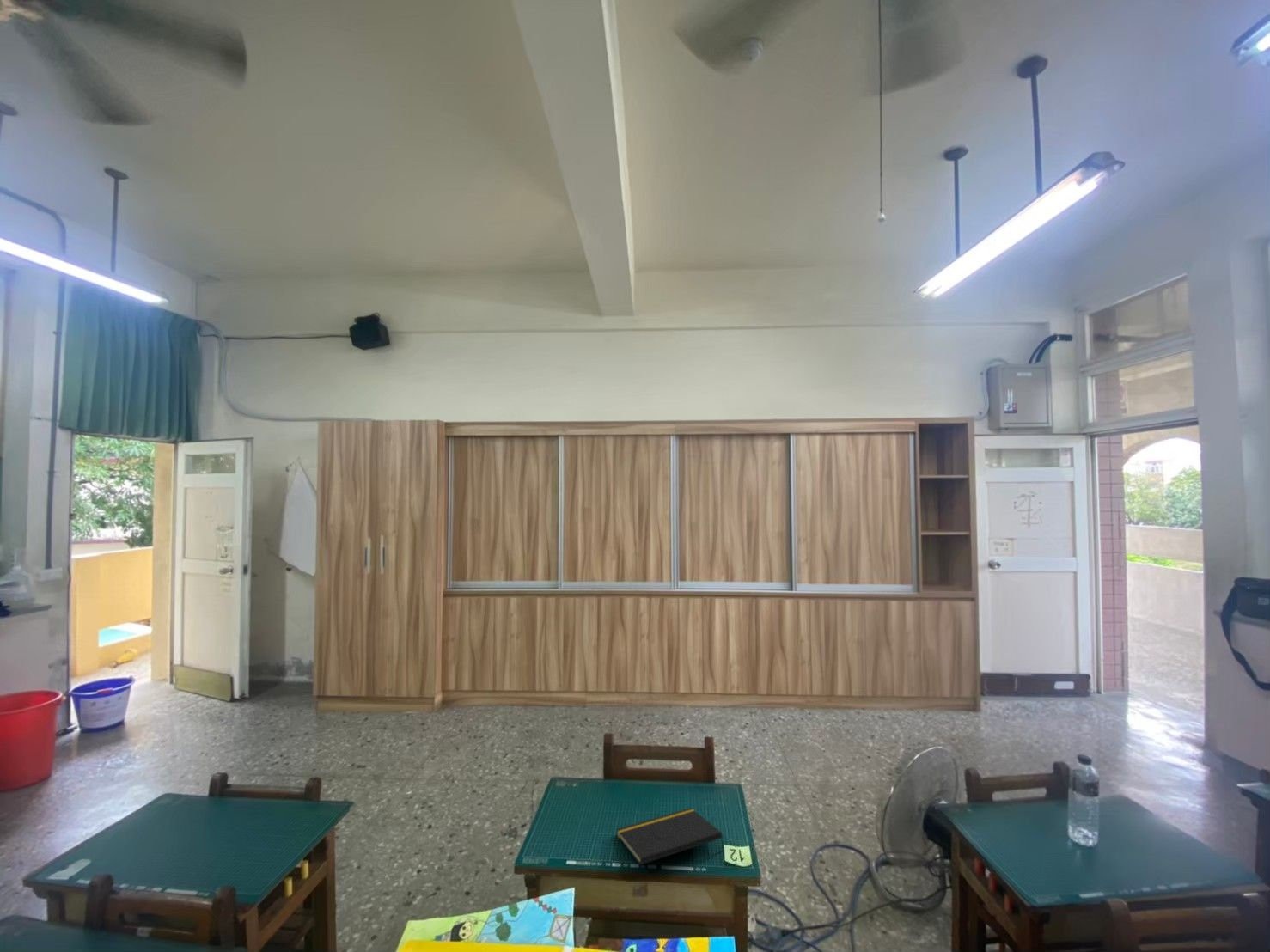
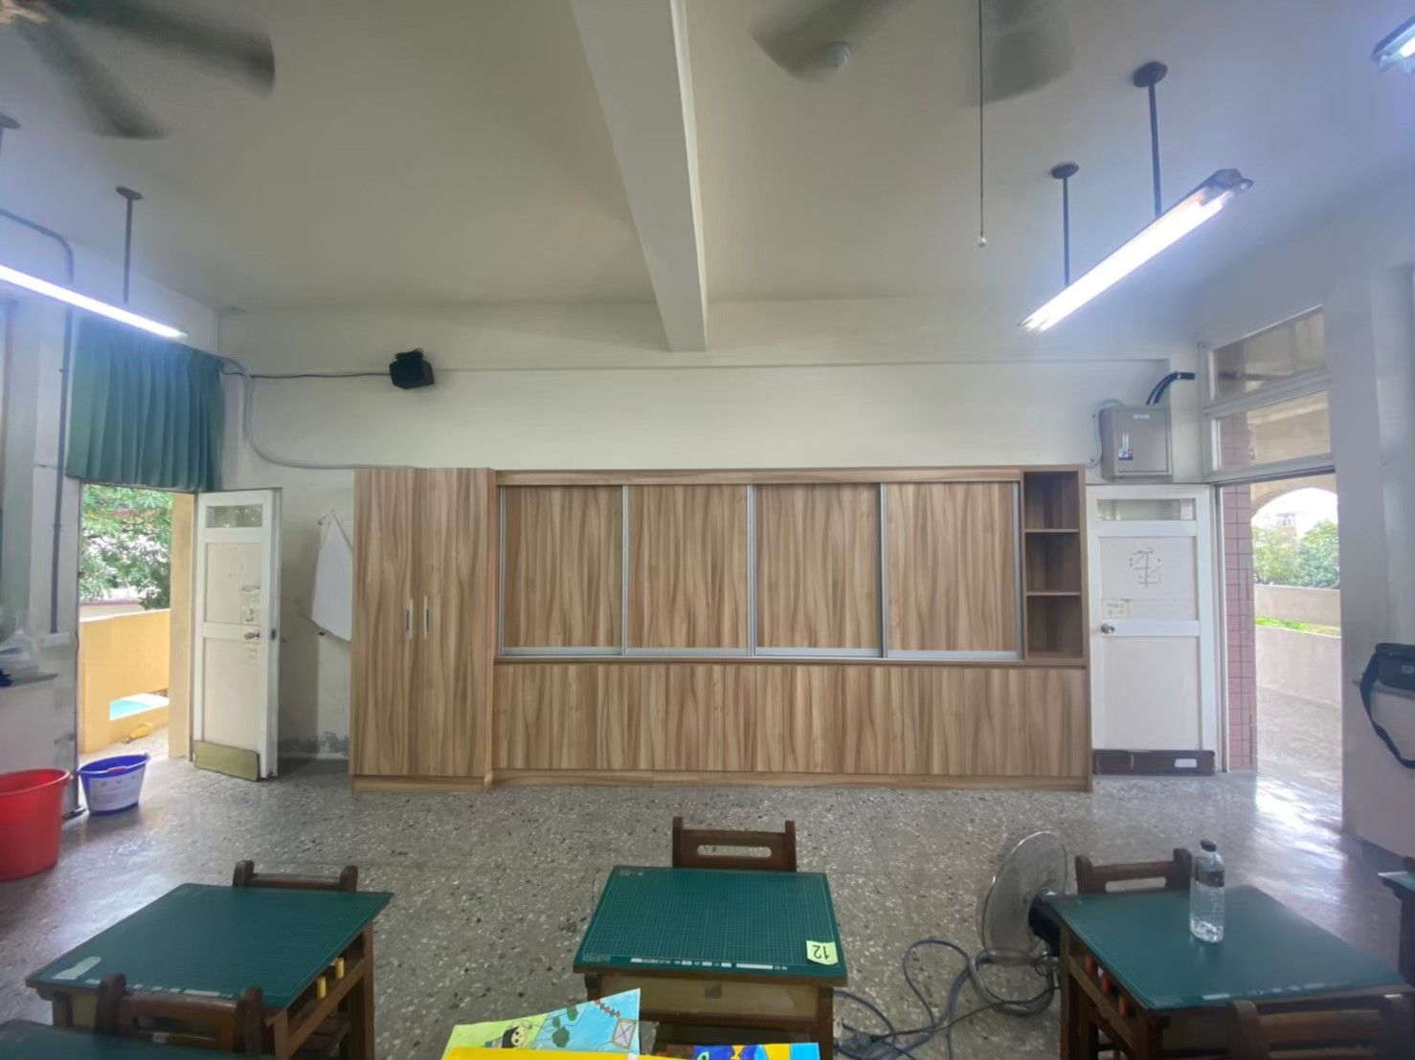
- notepad (668, 833)
